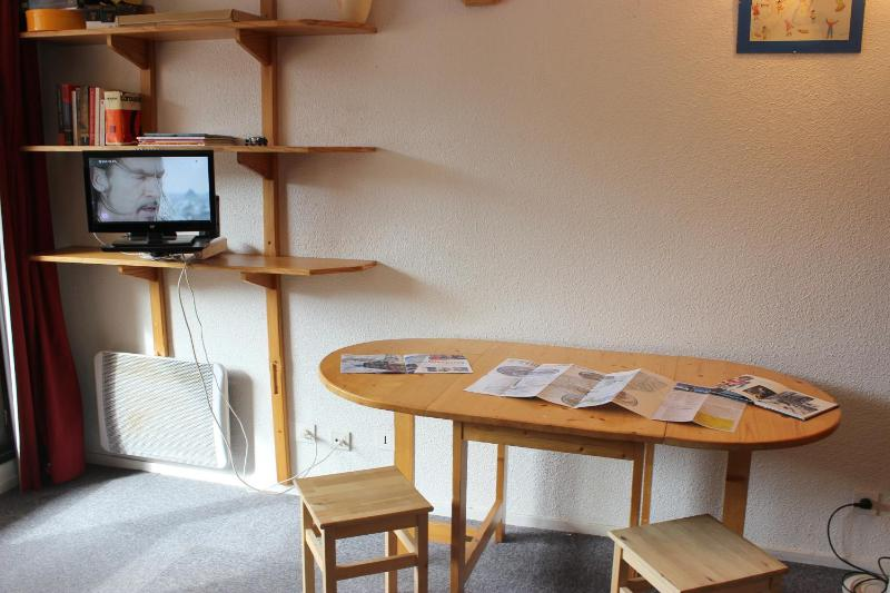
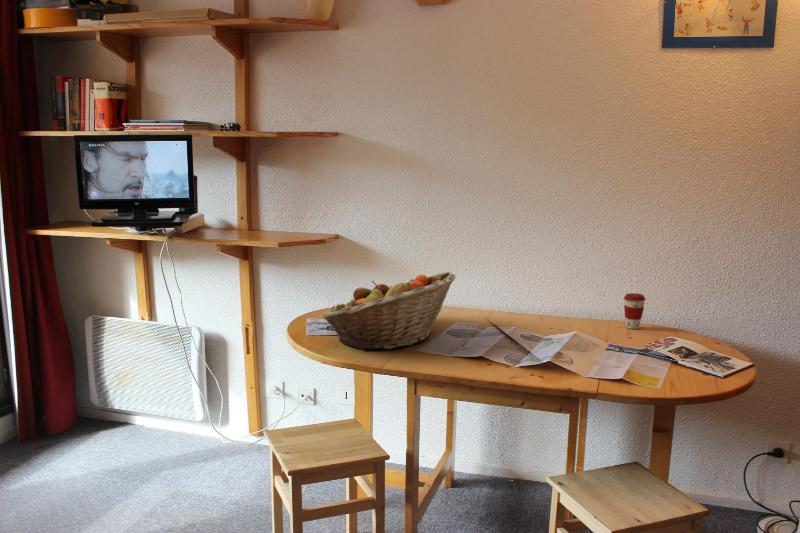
+ coffee cup (633, 311)
+ fruit basket (391, 305)
